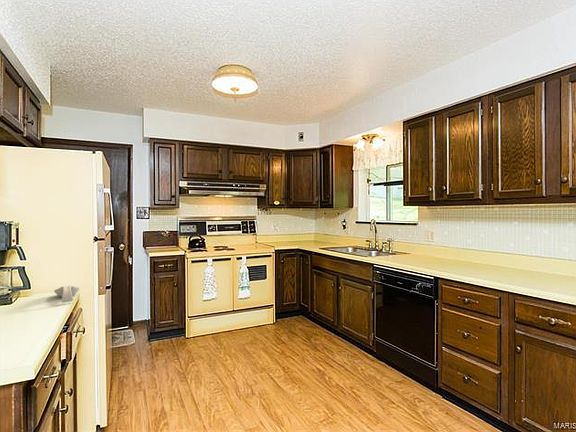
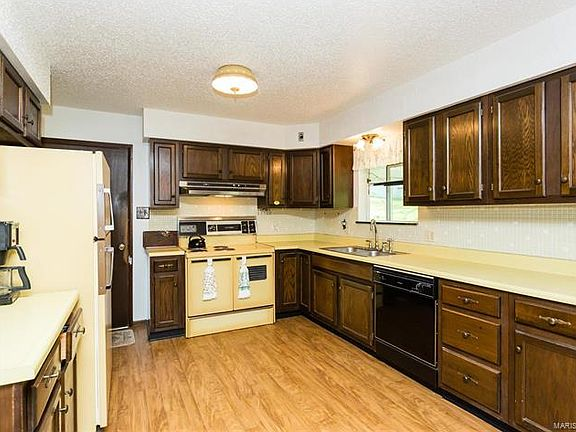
- spoon rest (67, 291)
